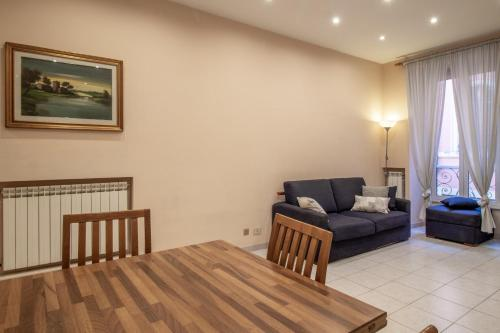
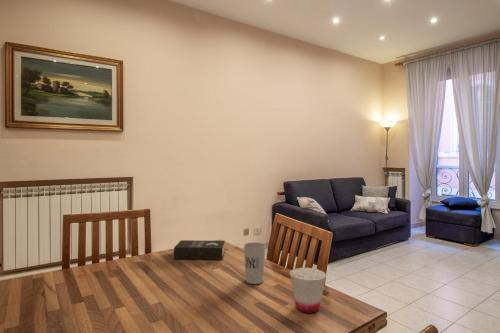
+ book (200, 249)
+ cup (254, 262)
+ cup (307, 290)
